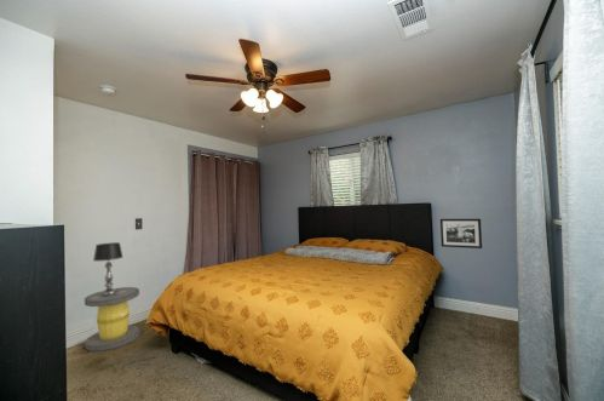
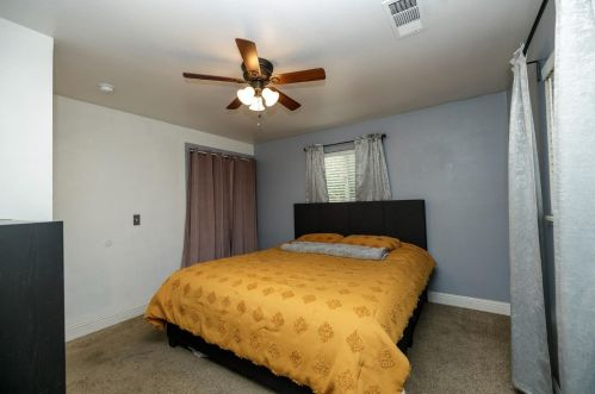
- table lamp (108, 268)
- stool (113, 316)
- picture frame (460, 233)
